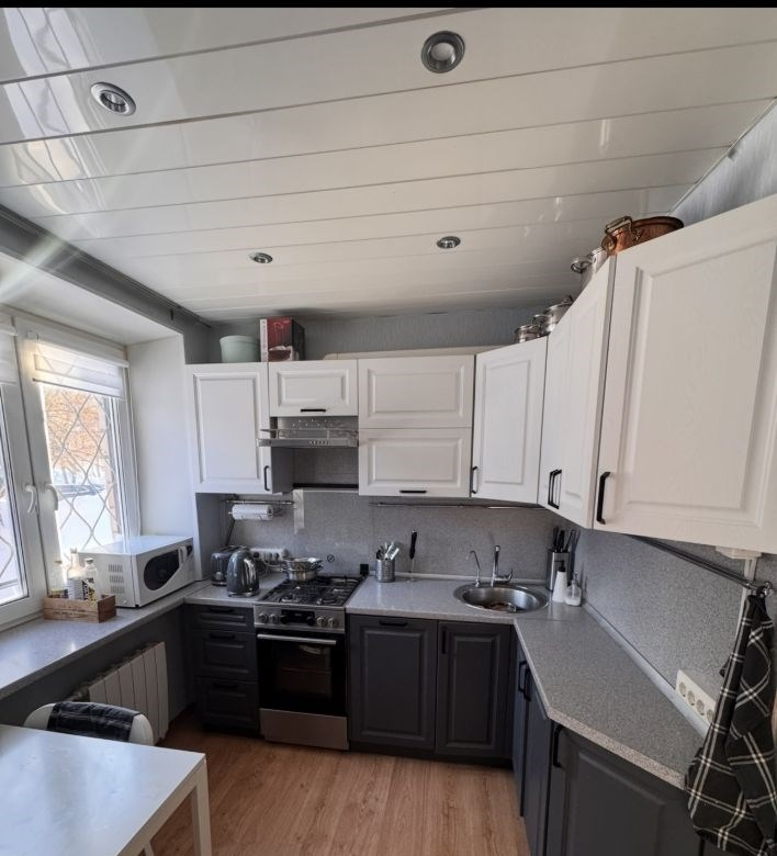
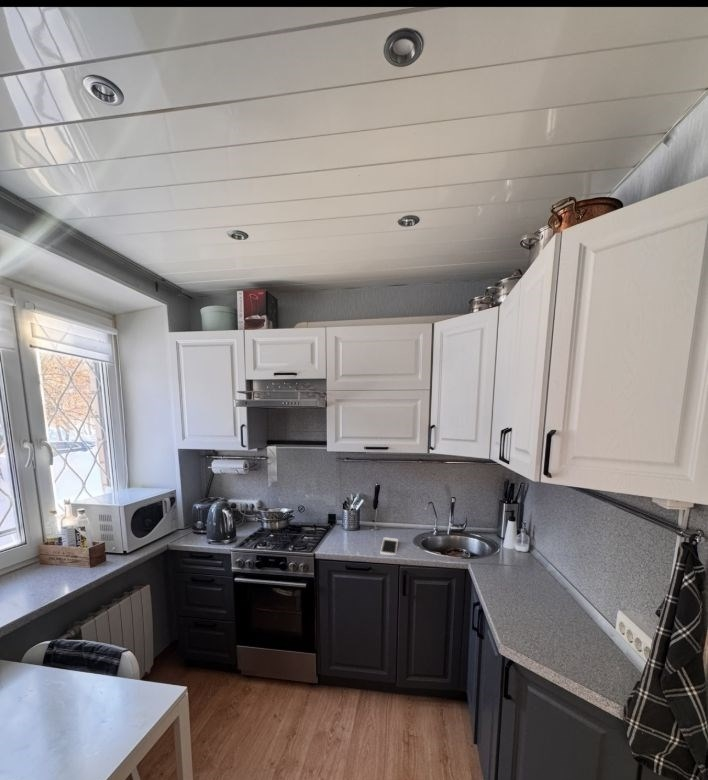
+ cell phone (389, 546)
